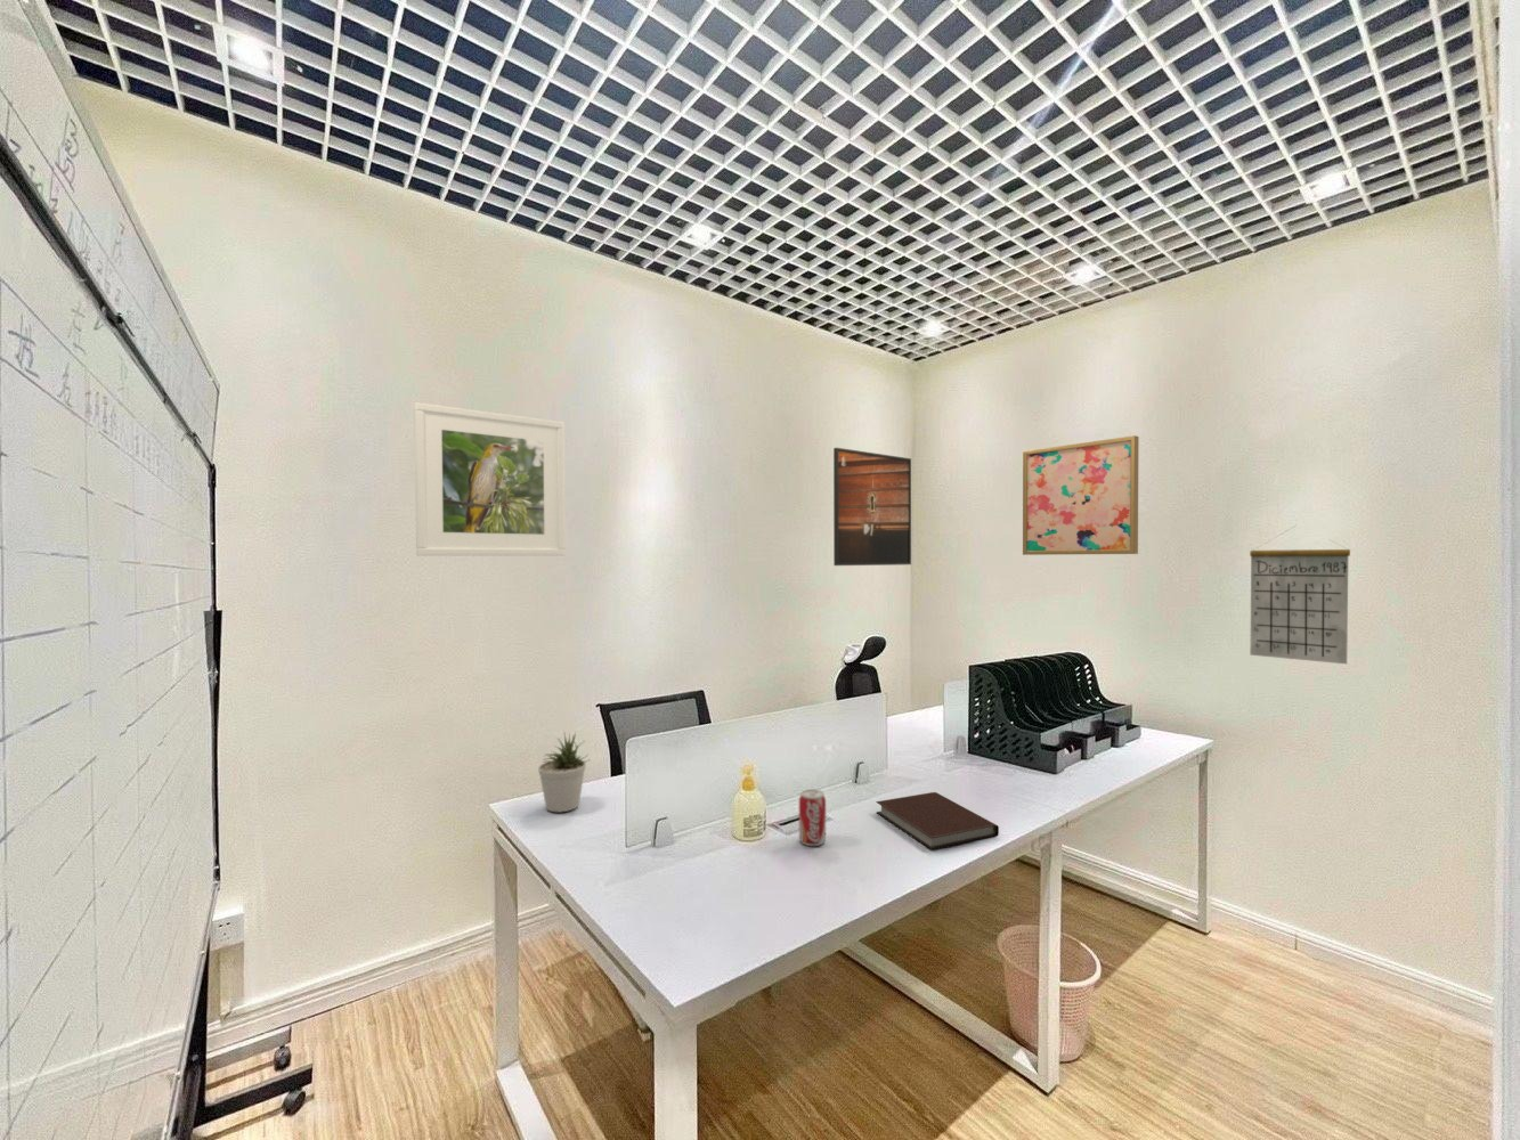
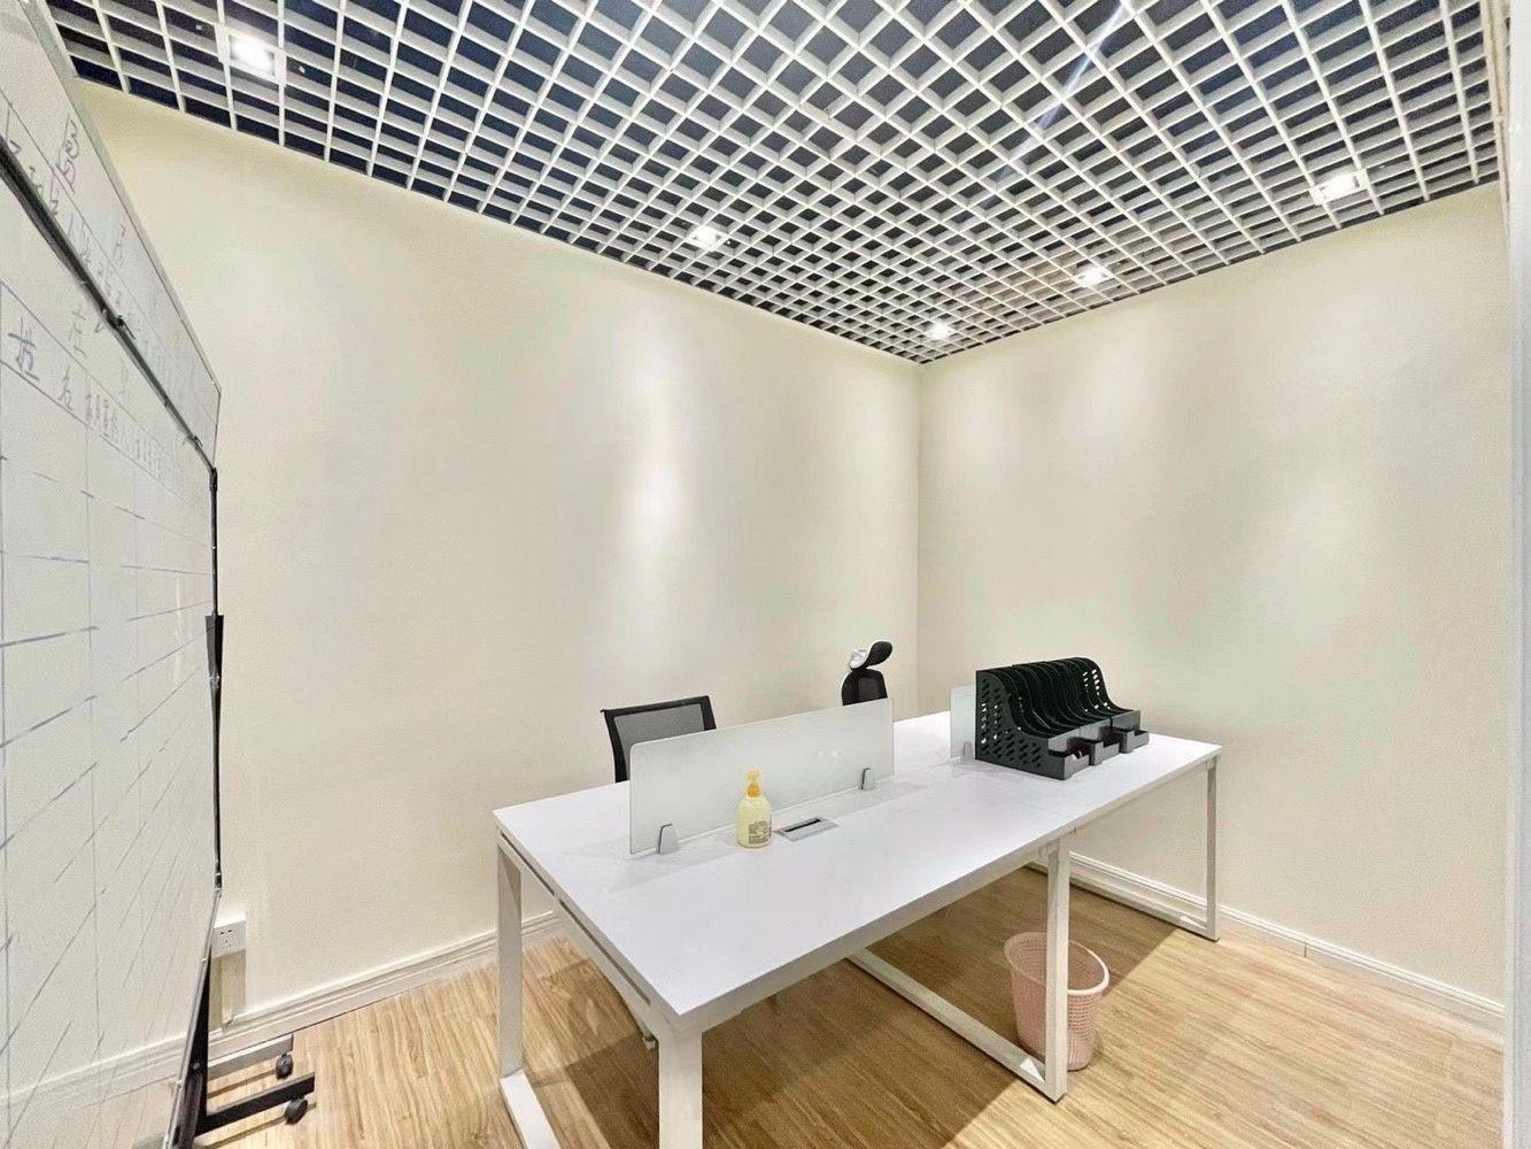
- beverage can (812, 817)
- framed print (495, 485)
- notebook (934, 818)
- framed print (873, 509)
- wall art (1077, 499)
- potted plant (564, 771)
- calendar (1296, 592)
